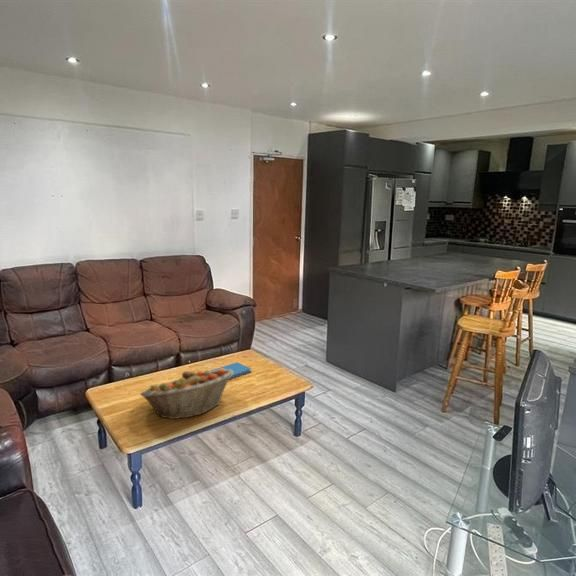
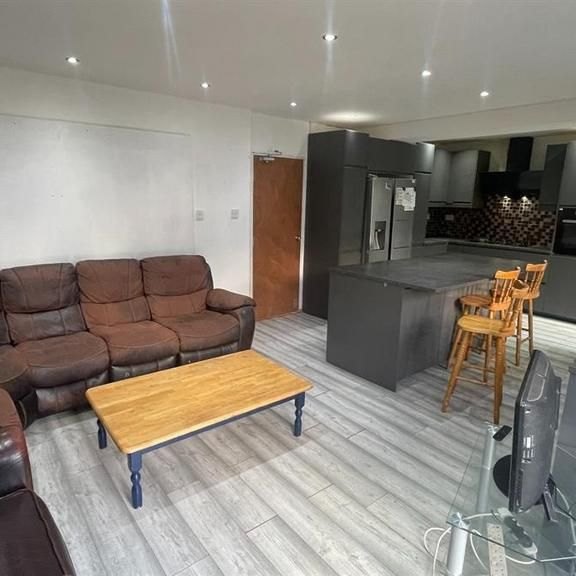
- book (228, 369)
- fruit basket (189, 389)
